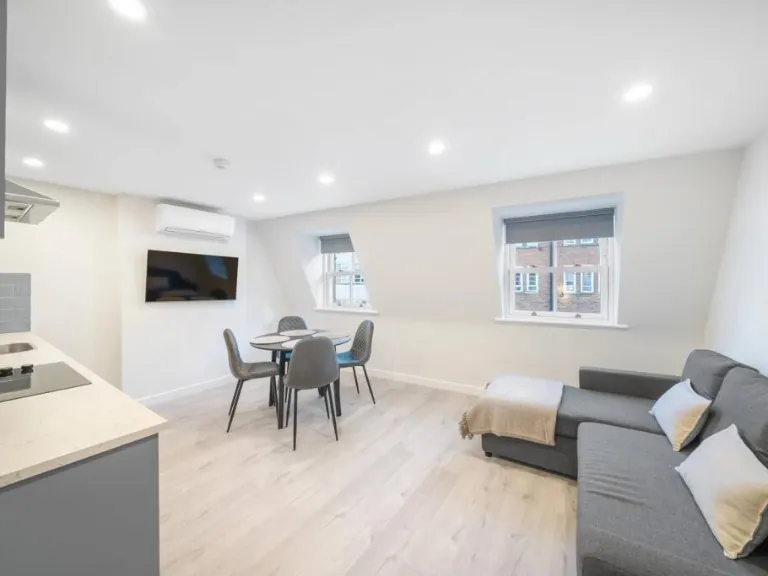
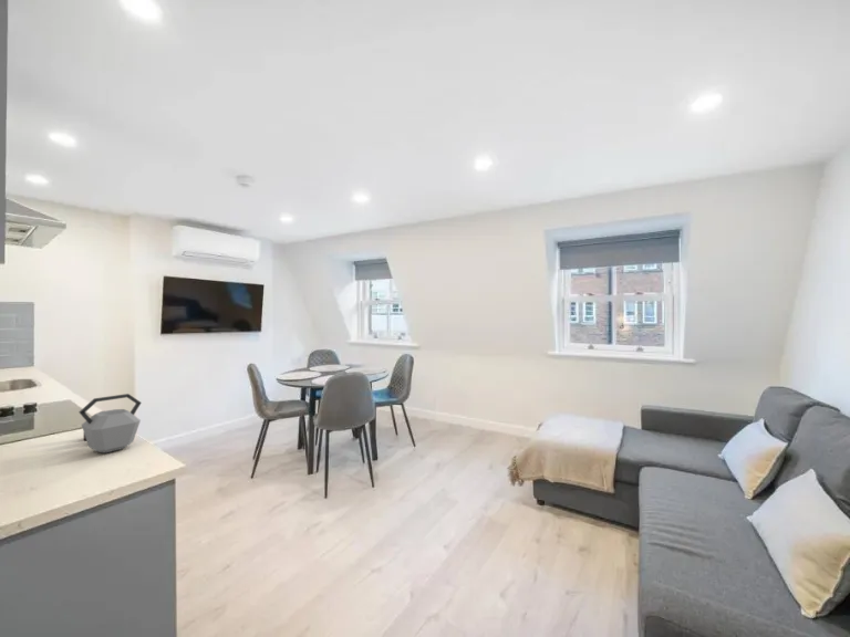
+ kettle (103, 418)
